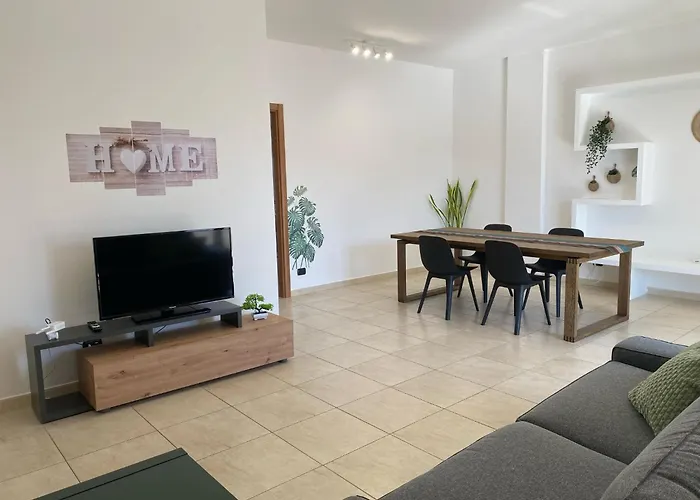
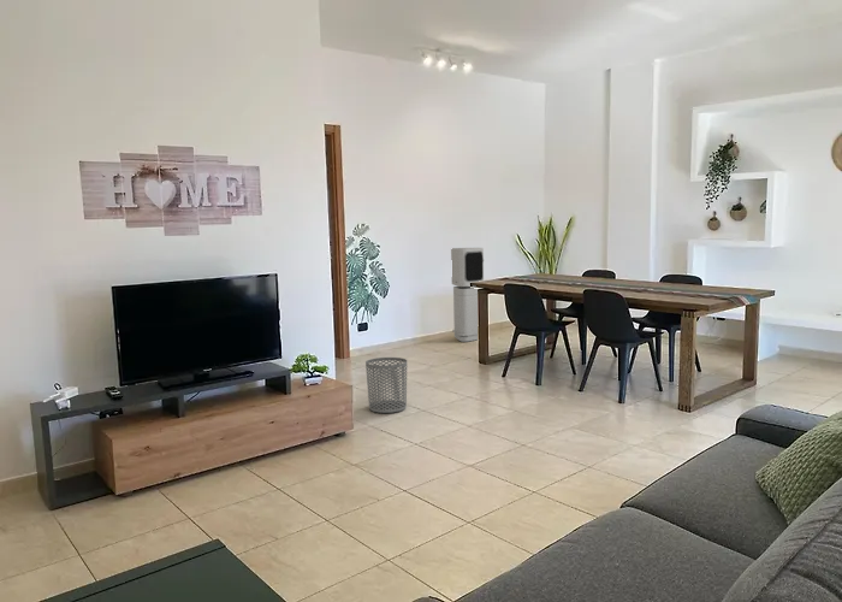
+ air purifier (463, 293)
+ waste bin (386, 384)
